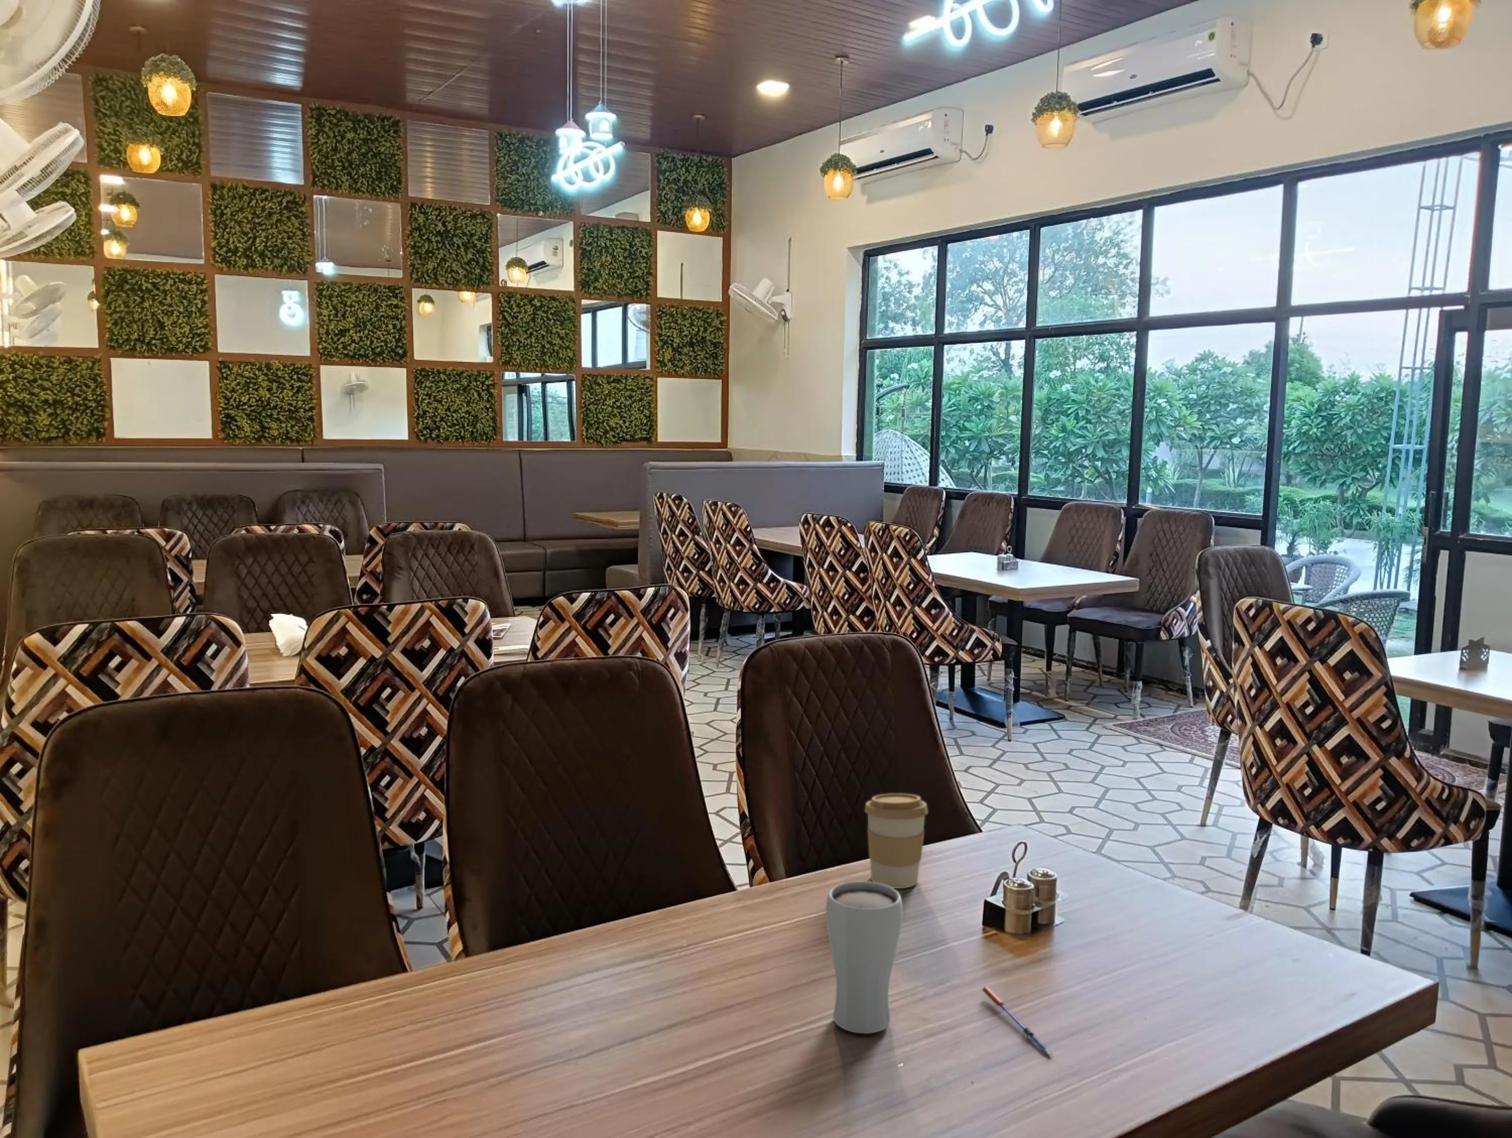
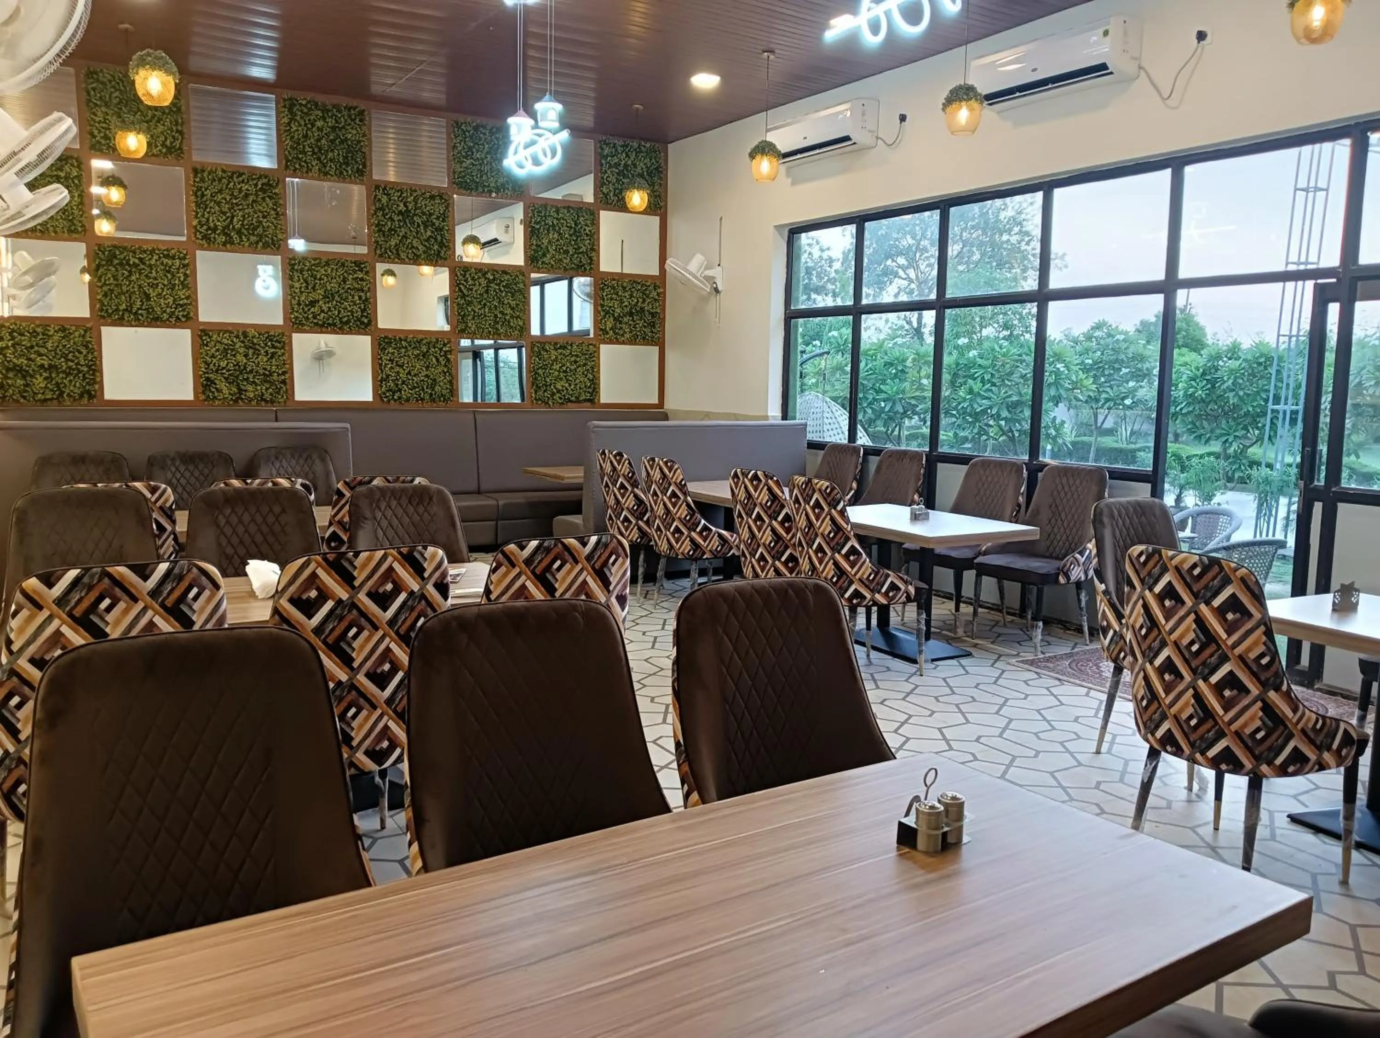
- drinking glass (863, 959)
- pen (1016, 1018)
- coffee cup (895, 837)
